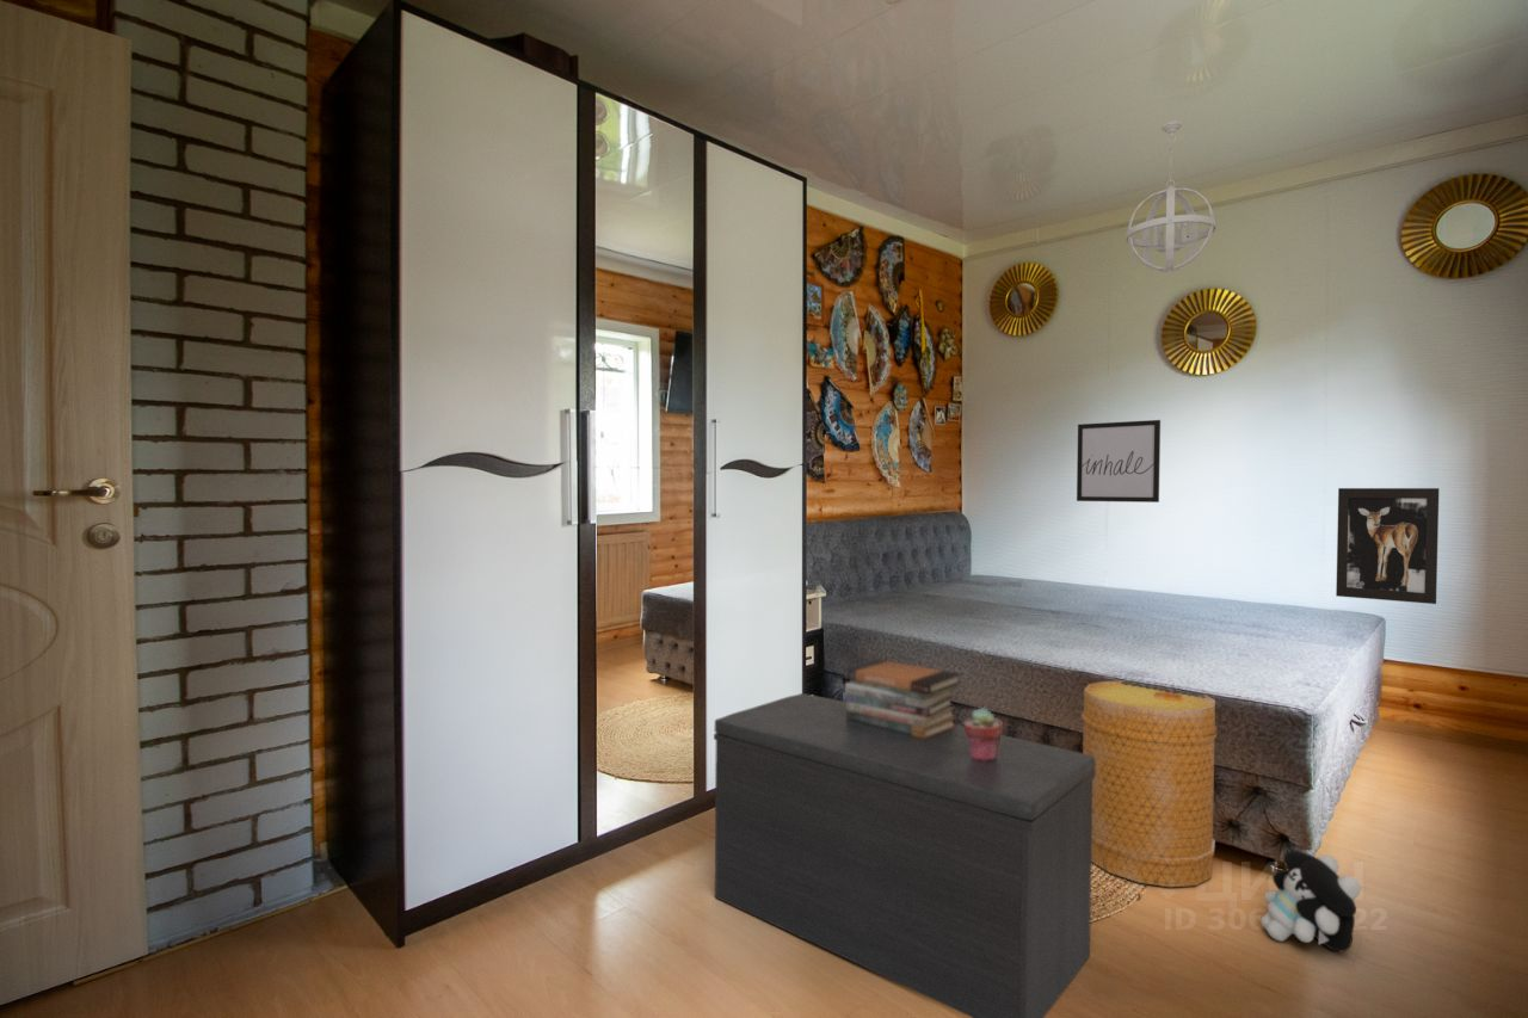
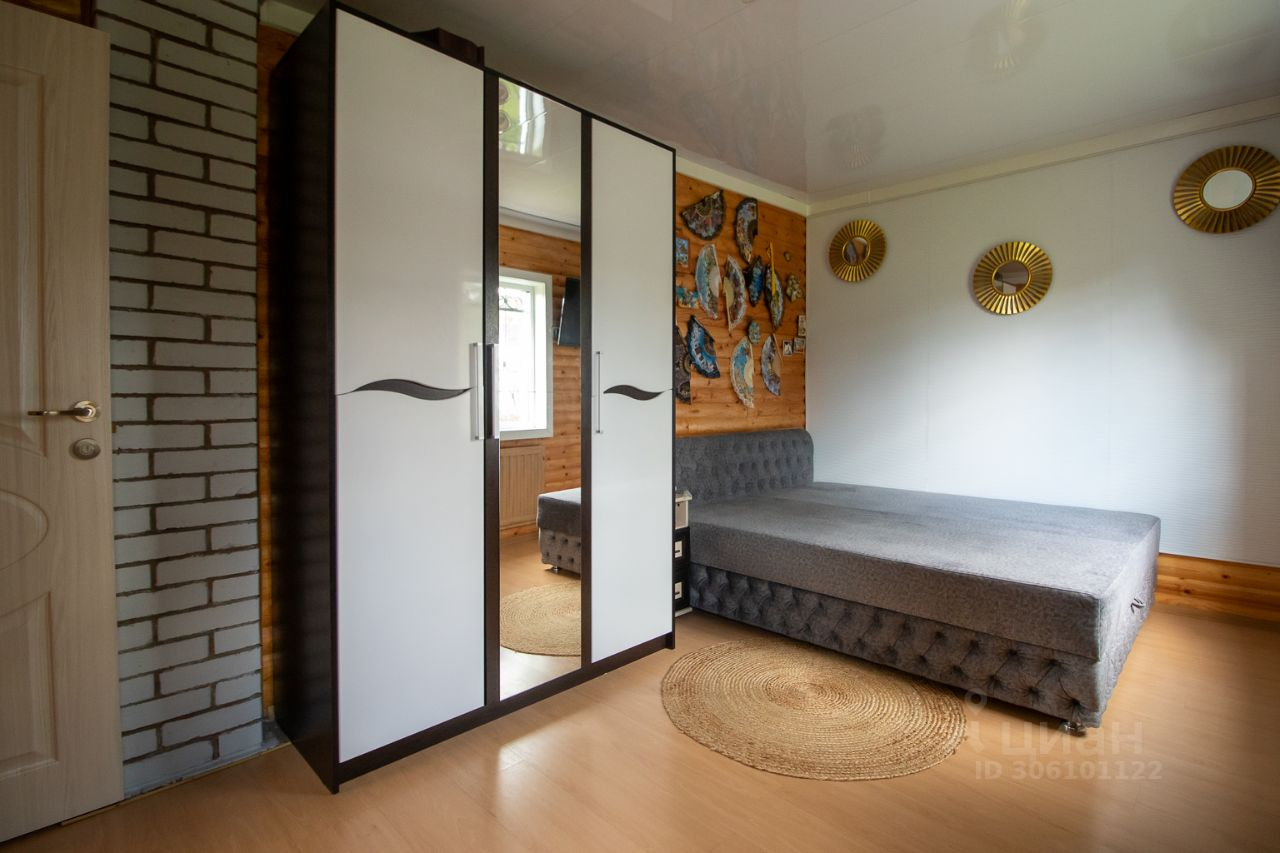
- wall art (1385, 543)
- chandelier (1170, 199)
- wall art (1116, 462)
- bench (891, 829)
- book stack (899, 696)
- potted succulent (982, 730)
- plush toy (1310, 901)
- basket (1146, 776)
